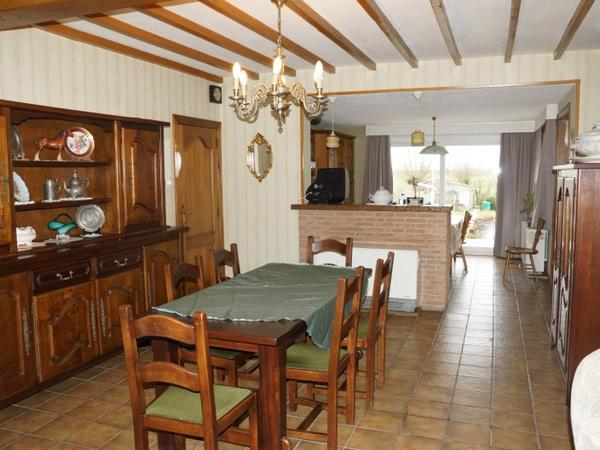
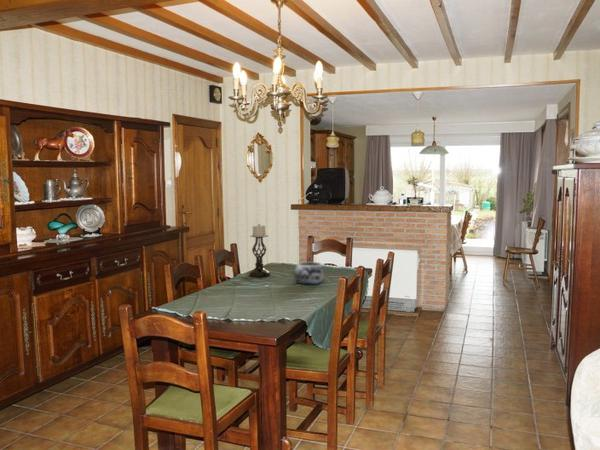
+ decorative bowl (309, 272)
+ candle holder (259, 249)
